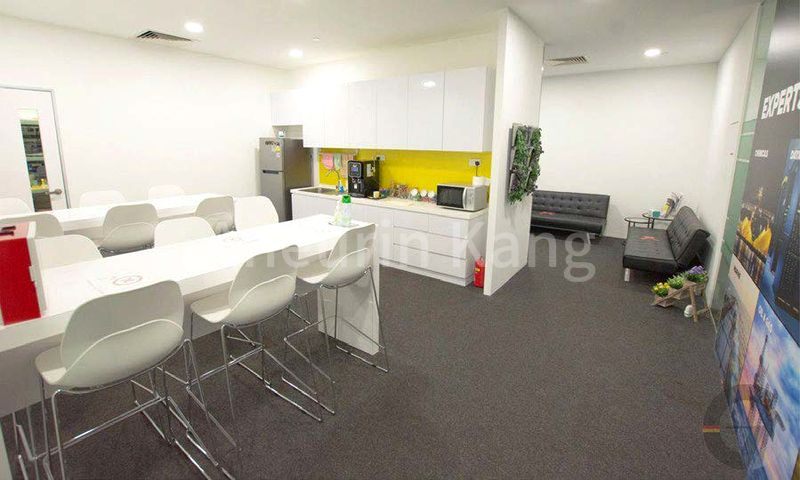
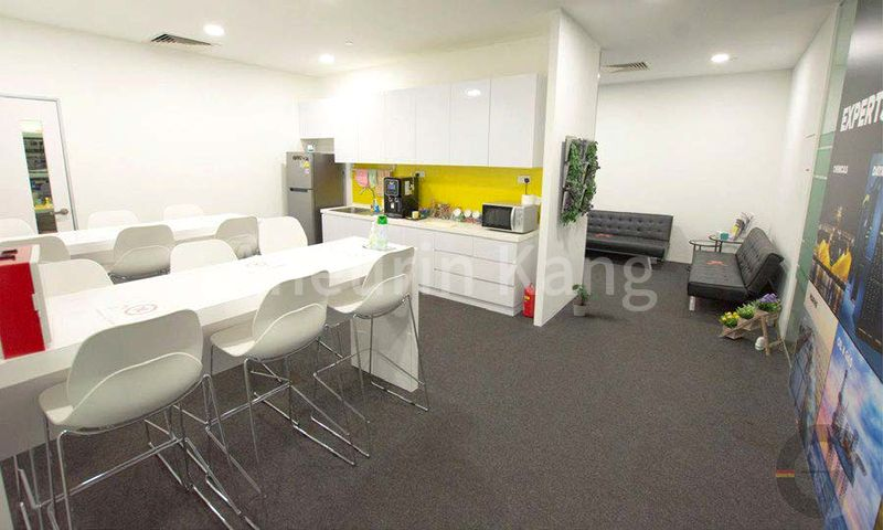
+ potted plant (584, 299)
